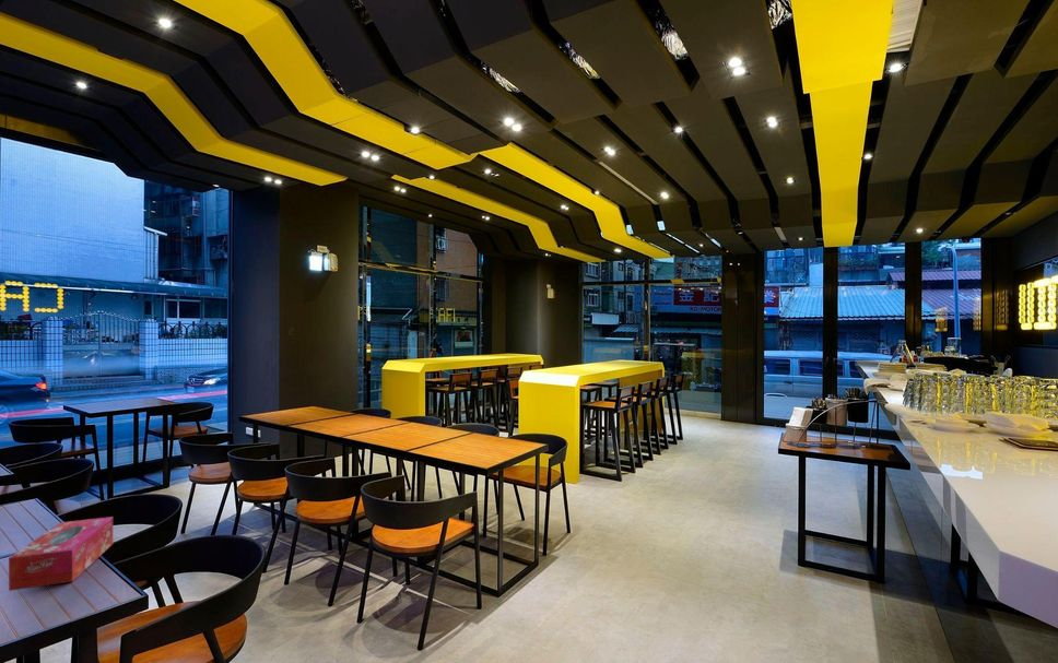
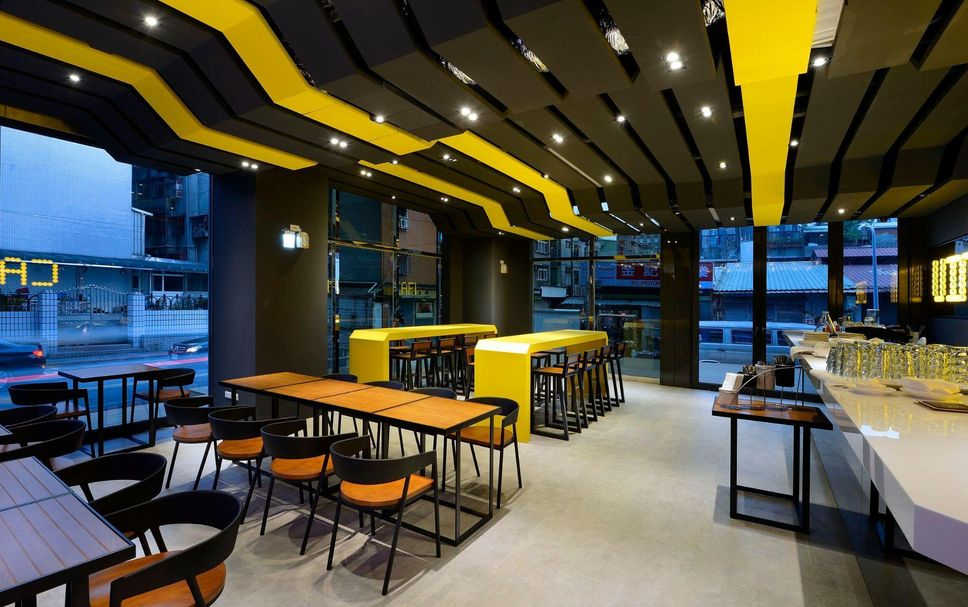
- tissue box (66, 549)
